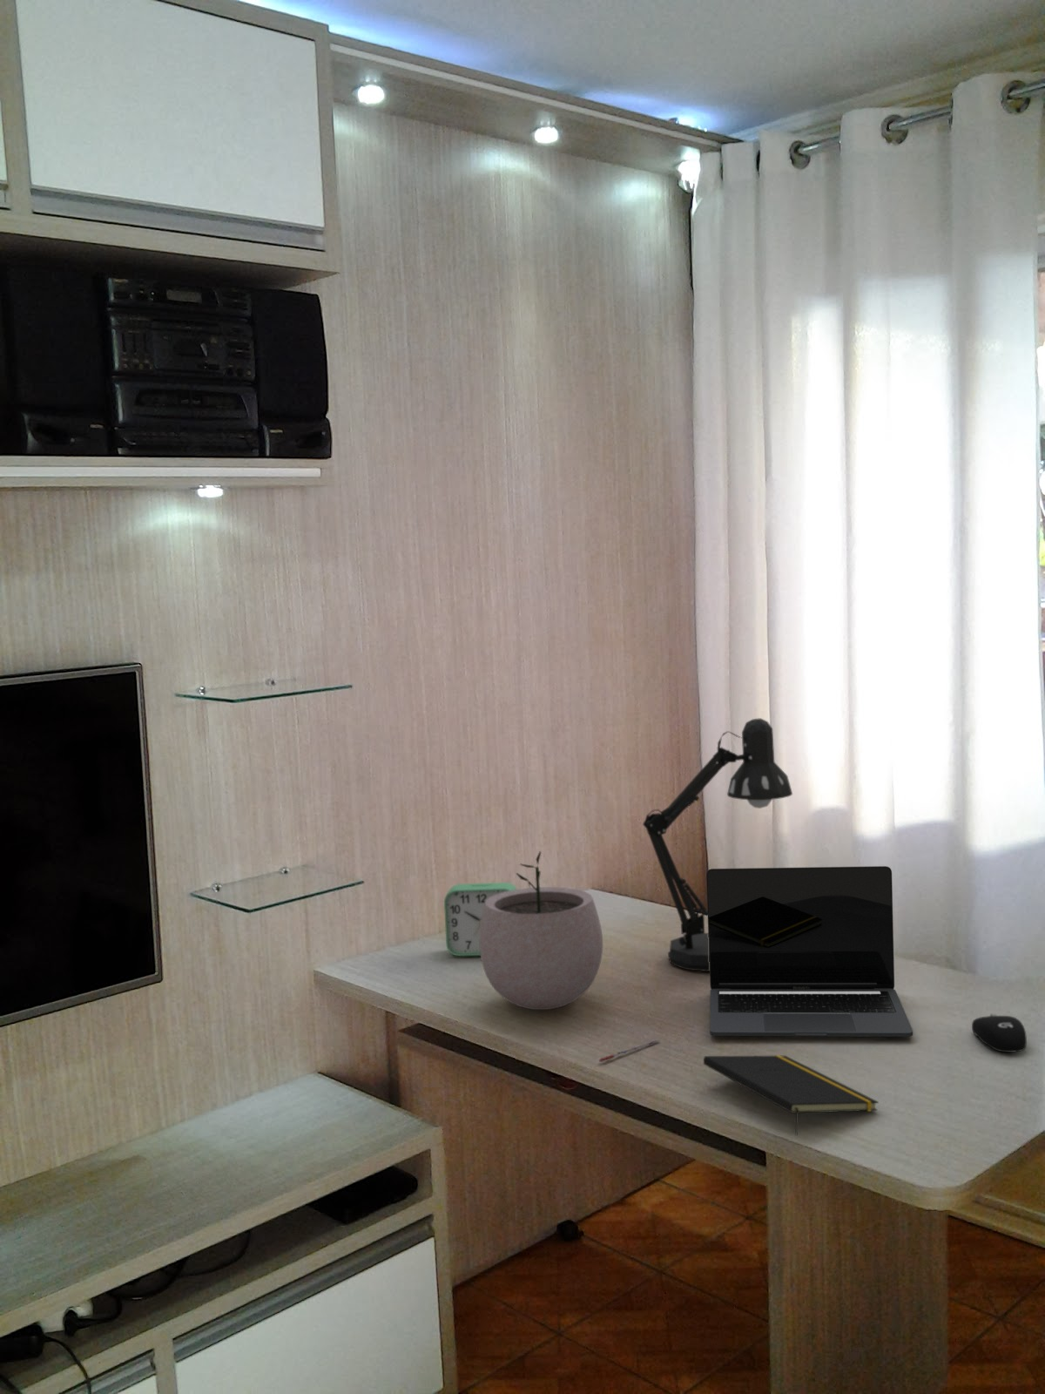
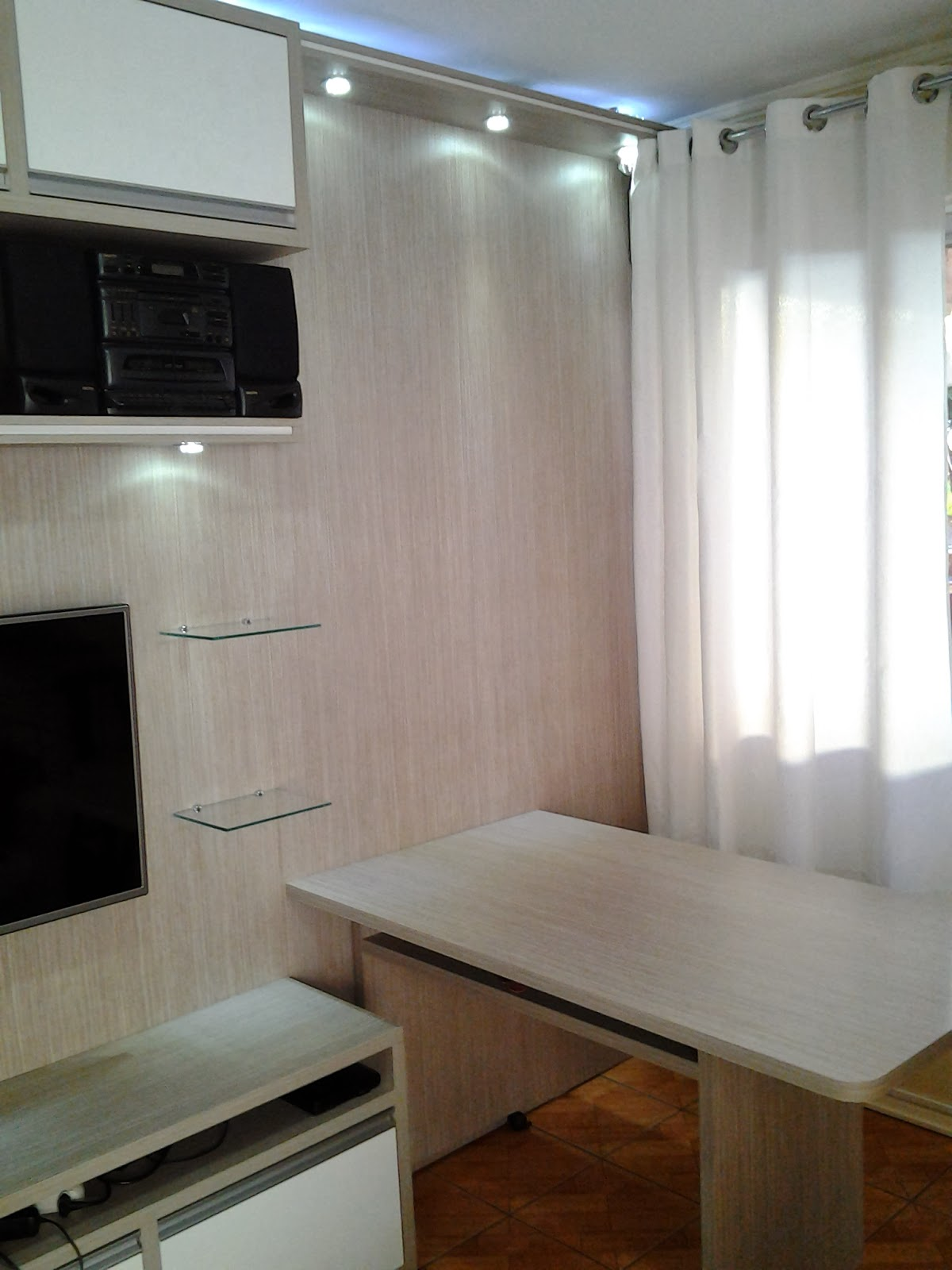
- plant pot (540, 929)
- laptop (804, 948)
- pen (630, 1049)
- alarm clock (481, 919)
- desk lamp (697, 800)
- computer mouse (1001, 1030)
- notepad (787, 1082)
